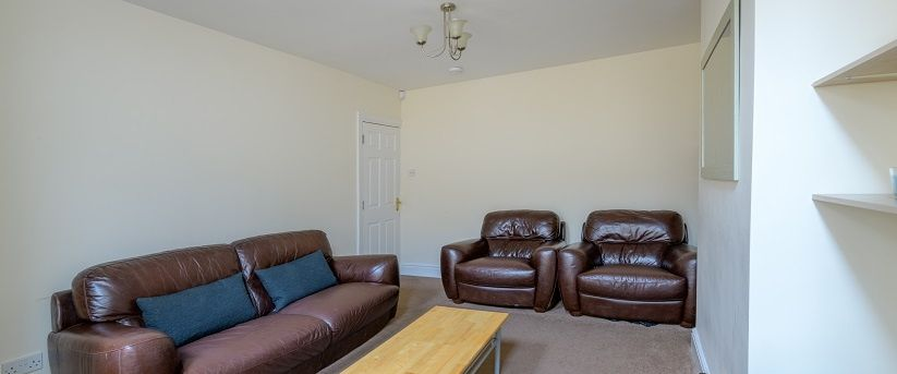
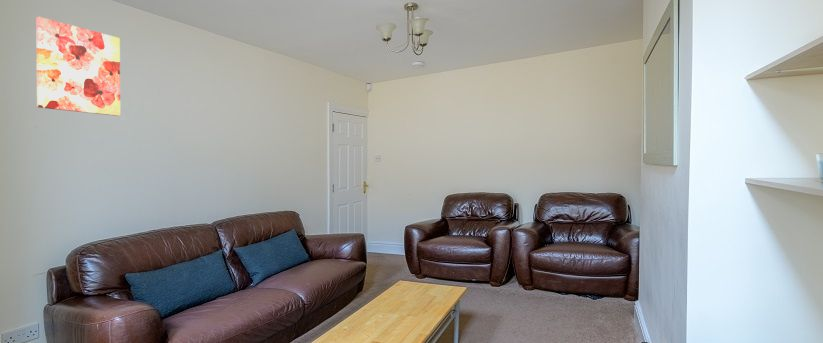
+ wall art (81, 70)
